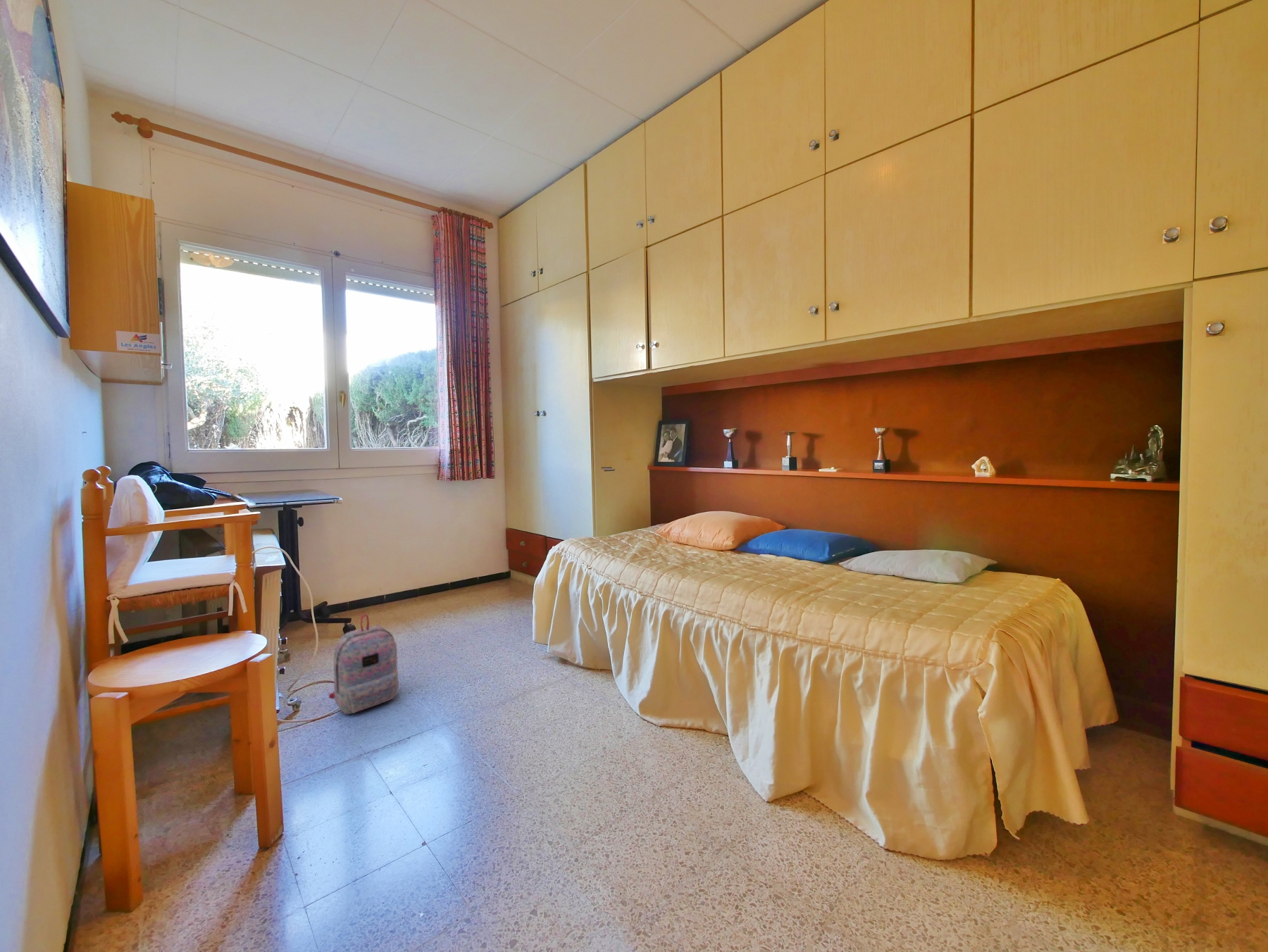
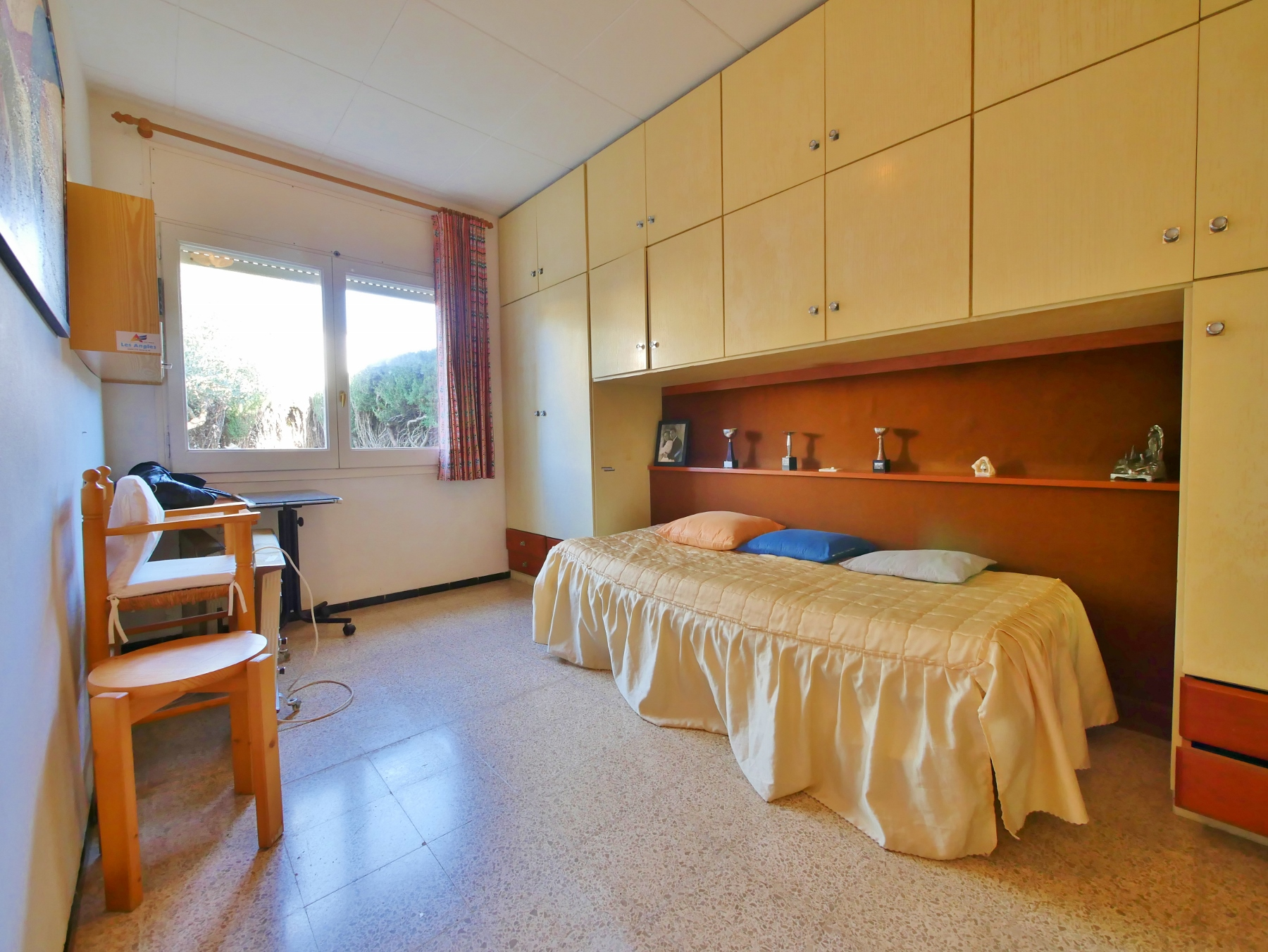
- backpack (366, 658)
